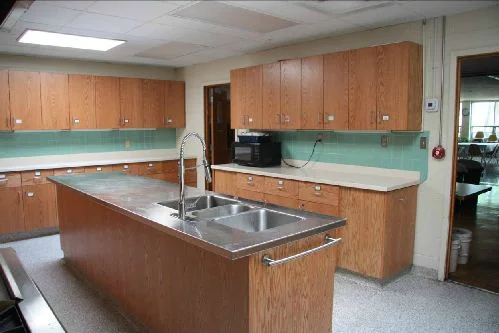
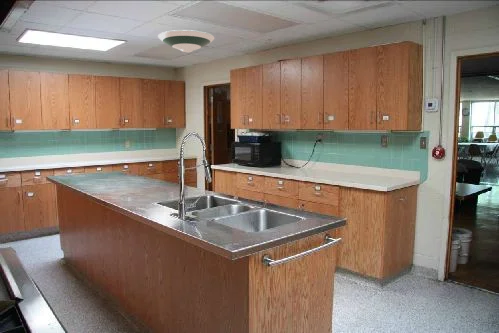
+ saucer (186, 44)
